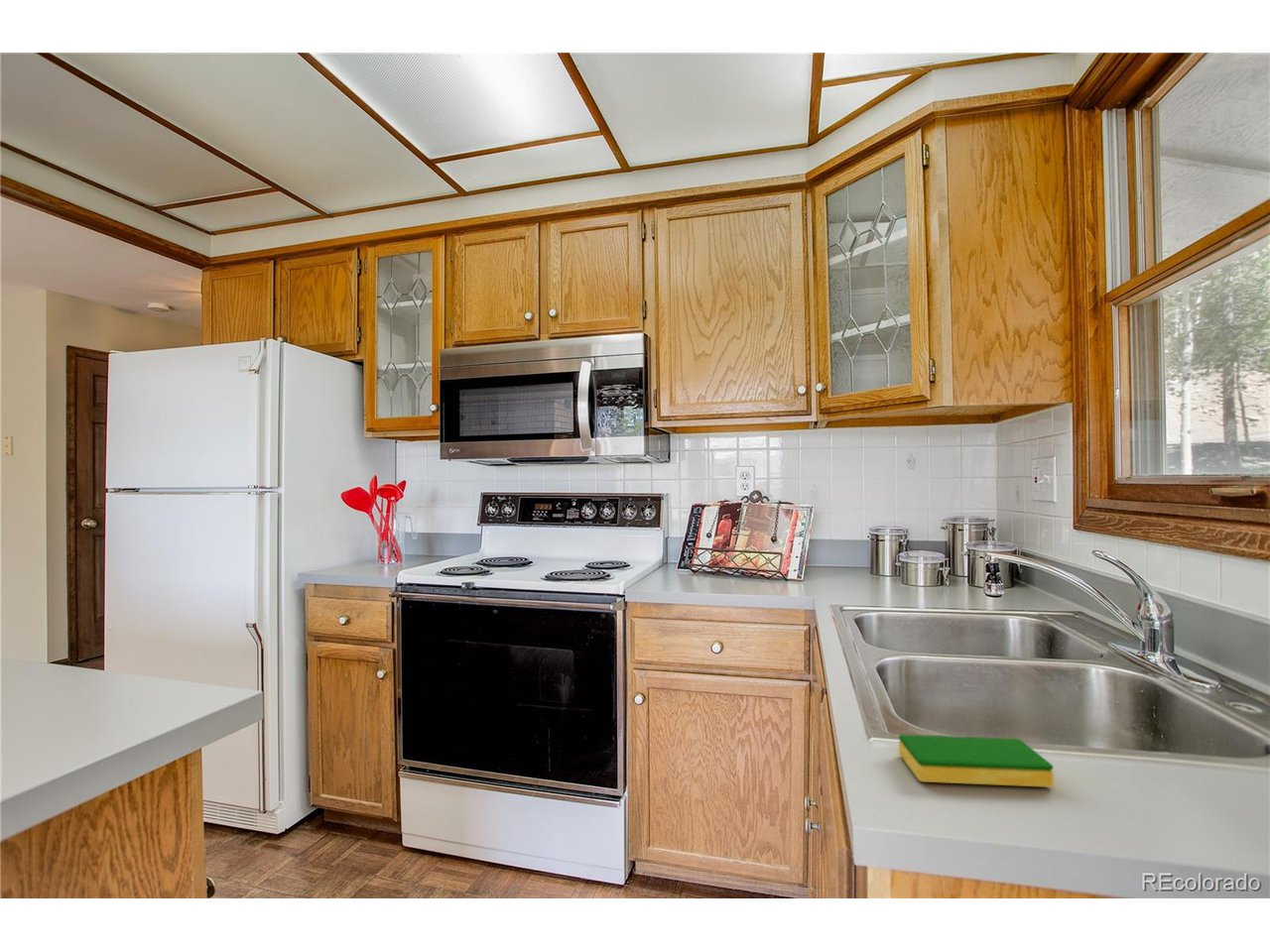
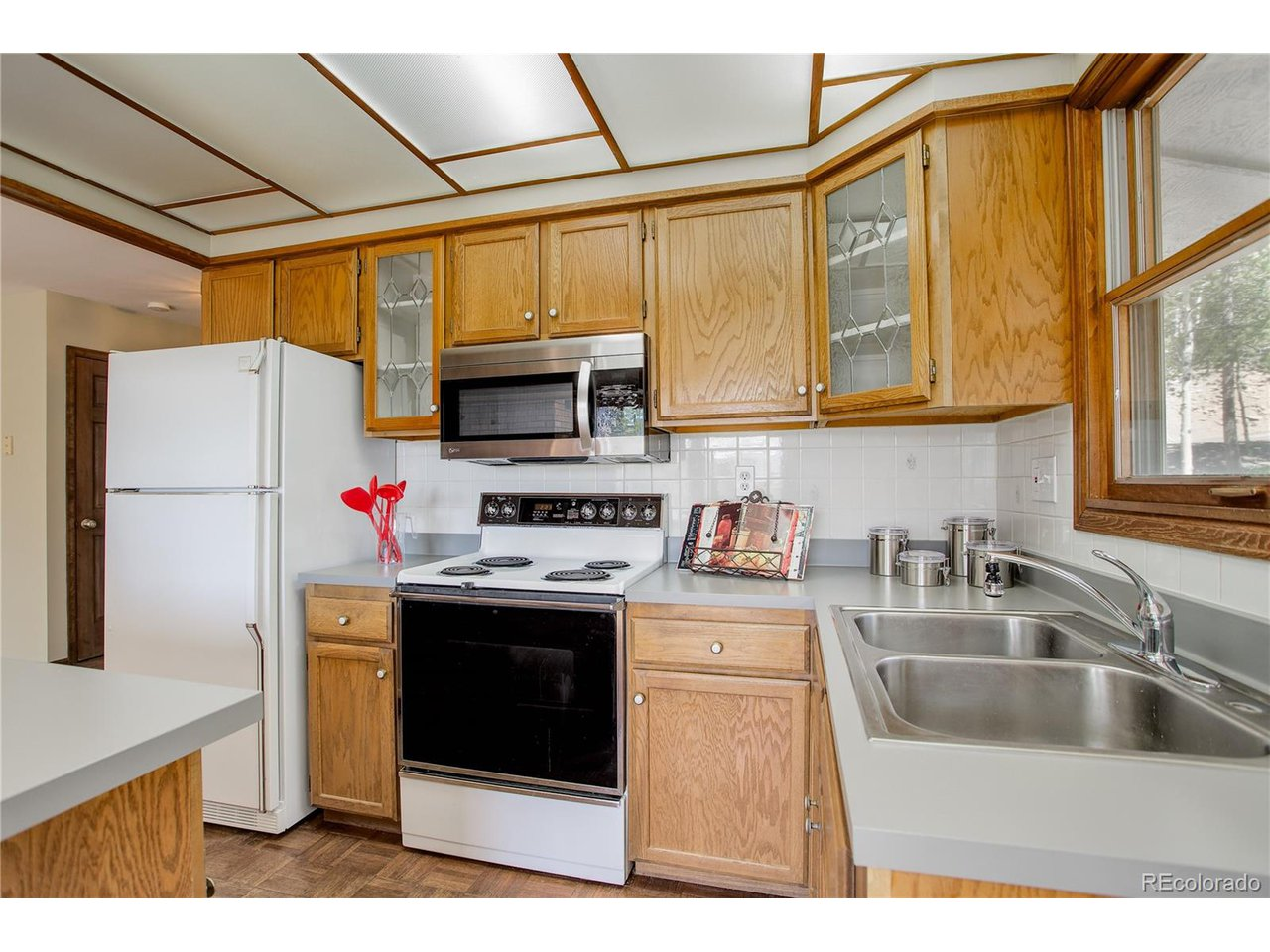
- dish sponge (971, 759)
